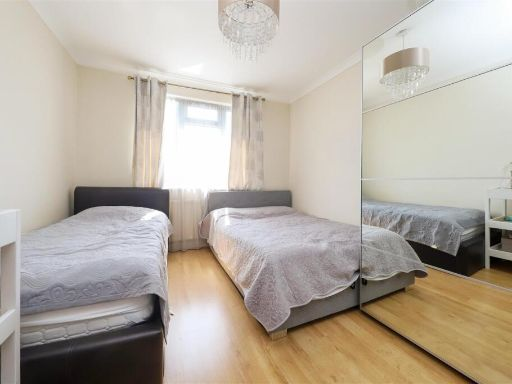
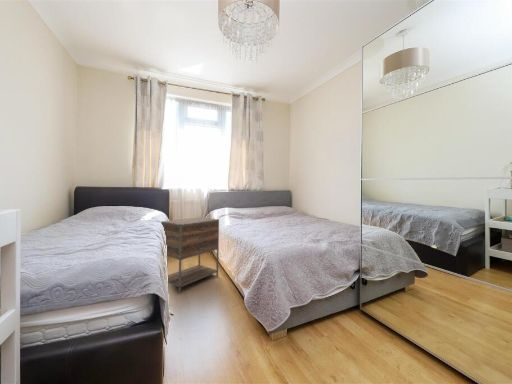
+ nightstand (191, 250)
